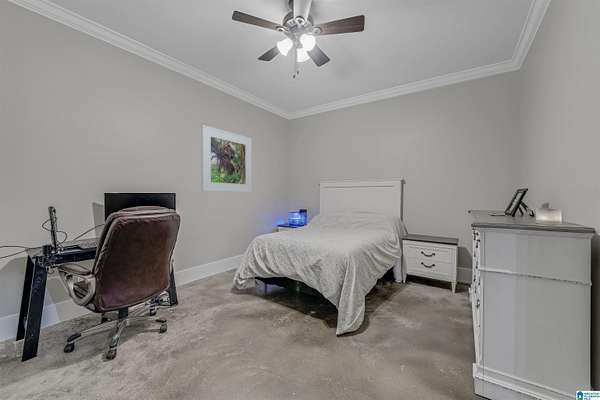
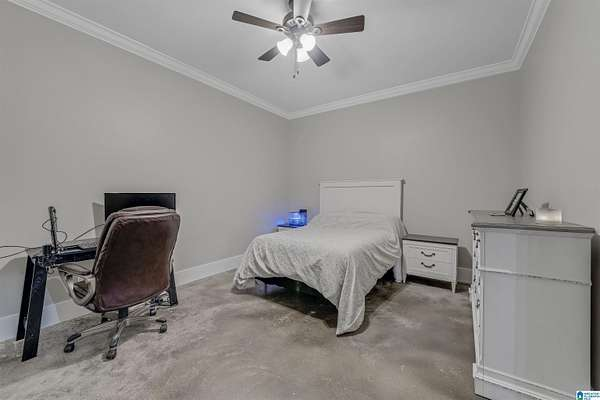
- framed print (229, 162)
